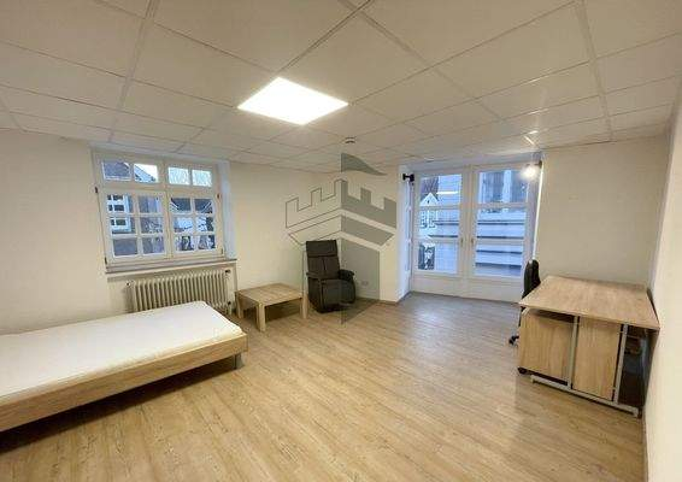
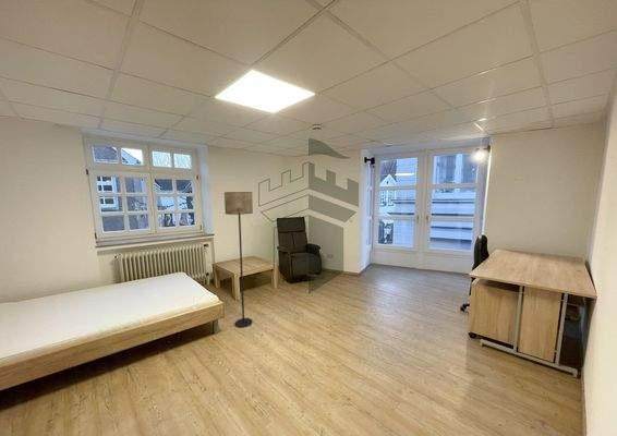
+ floor lamp (241, 259)
